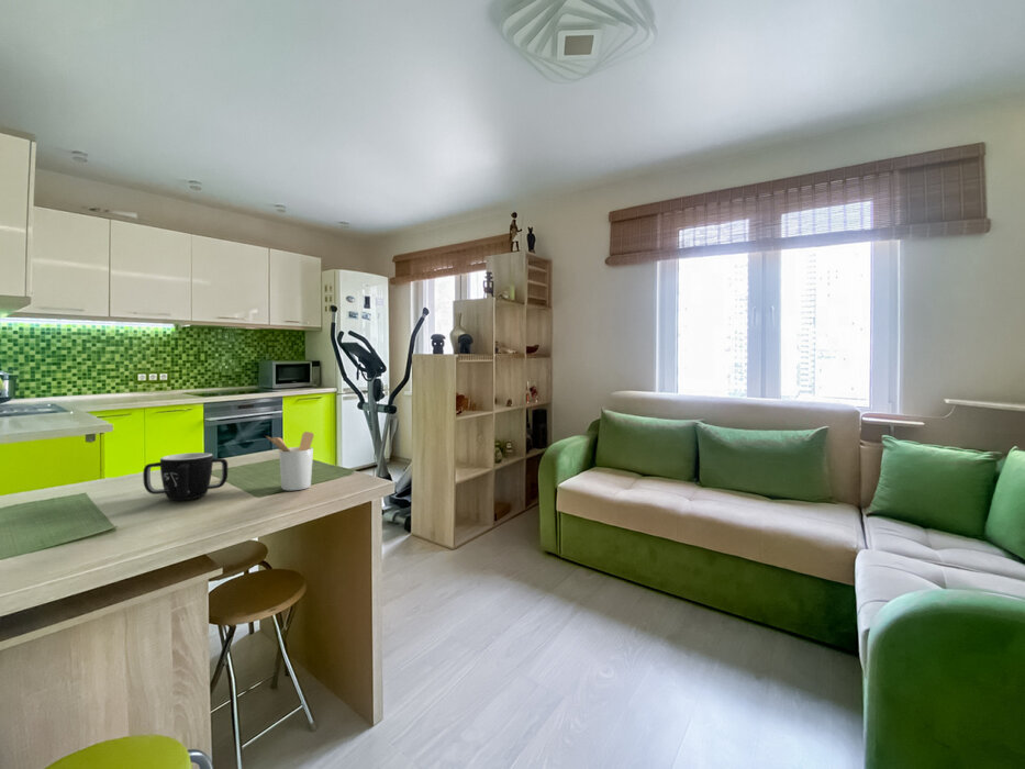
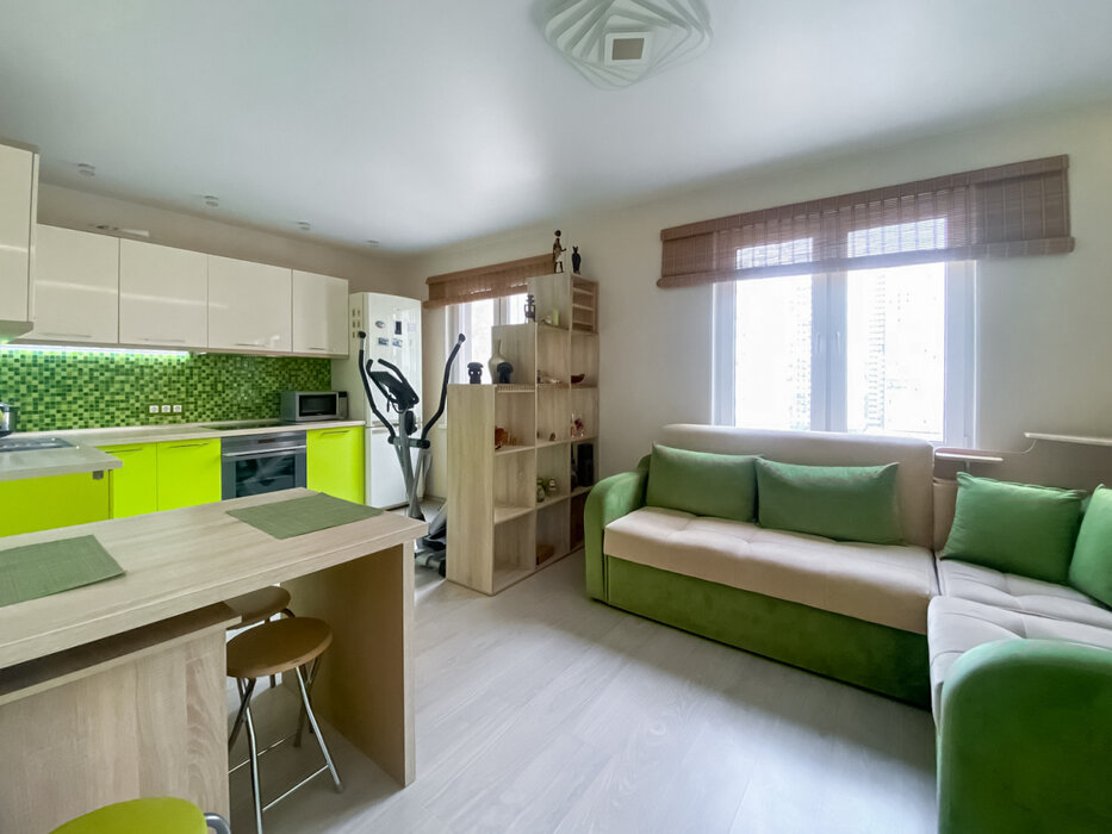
- mug (187, 476)
- utensil holder (289, 459)
